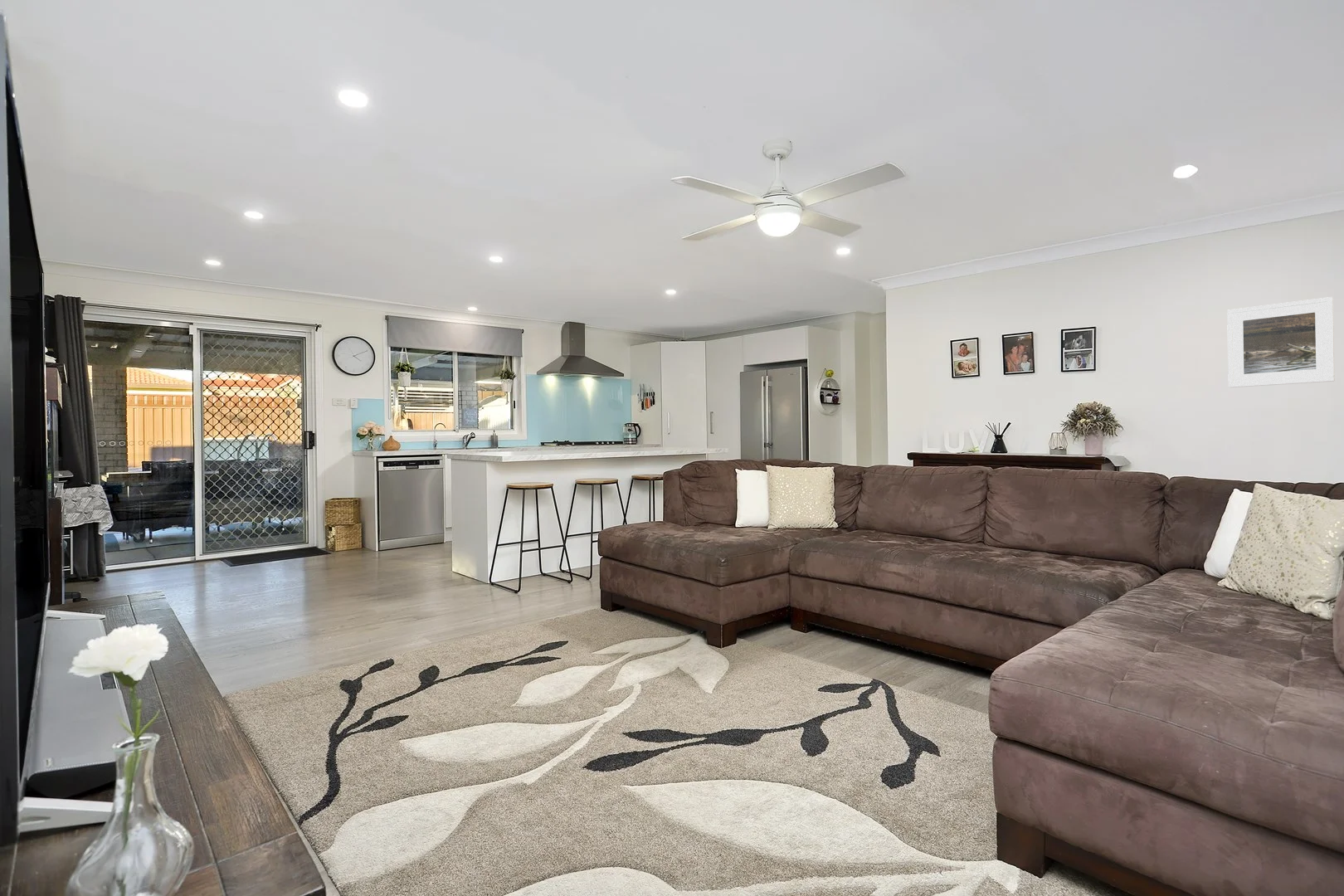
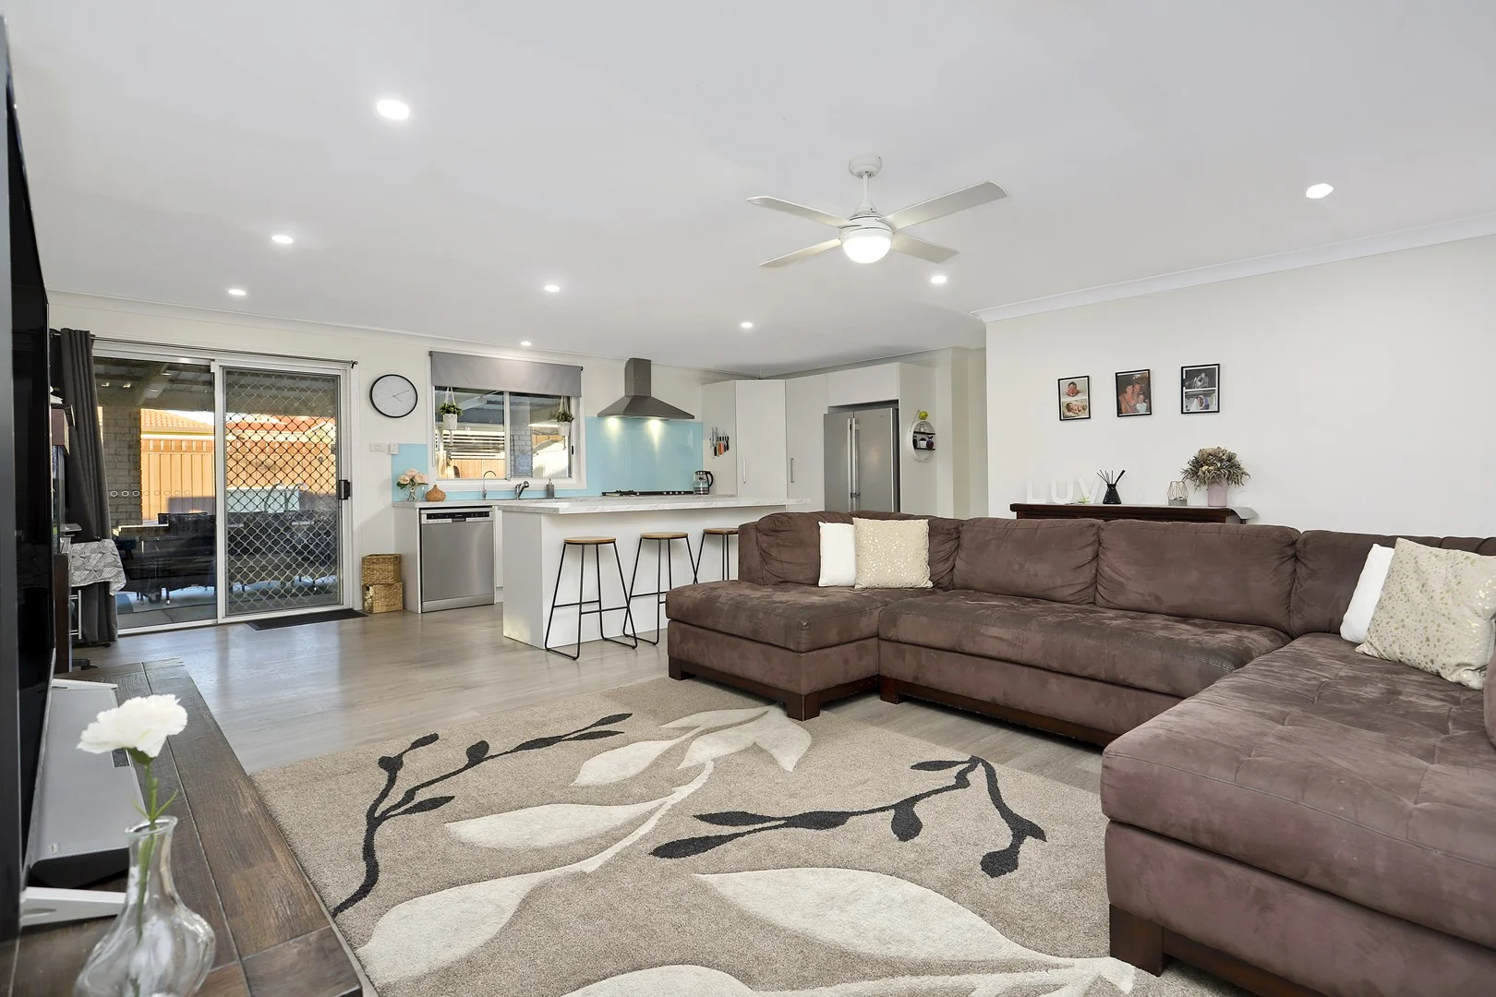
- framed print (1278, 343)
